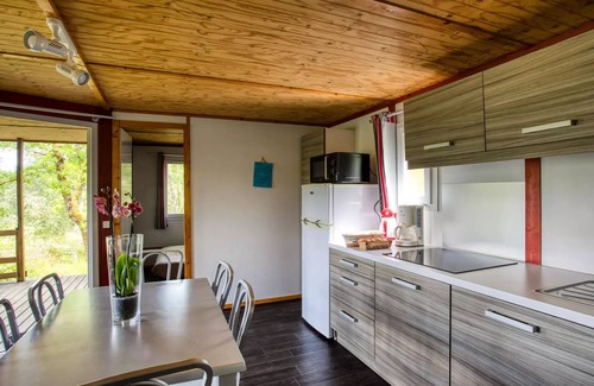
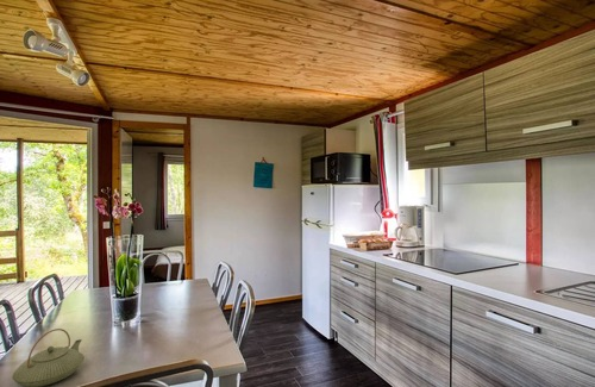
+ teapot (54, 351)
